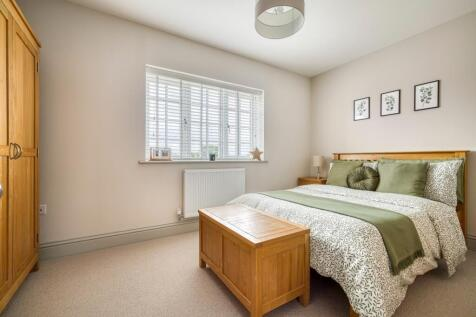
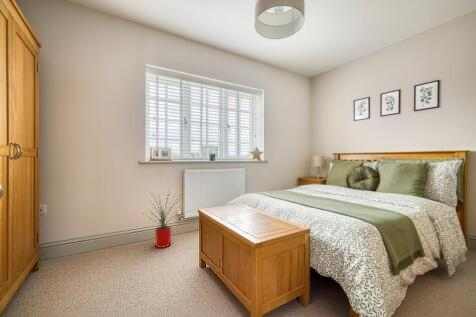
+ house plant (163, 217)
